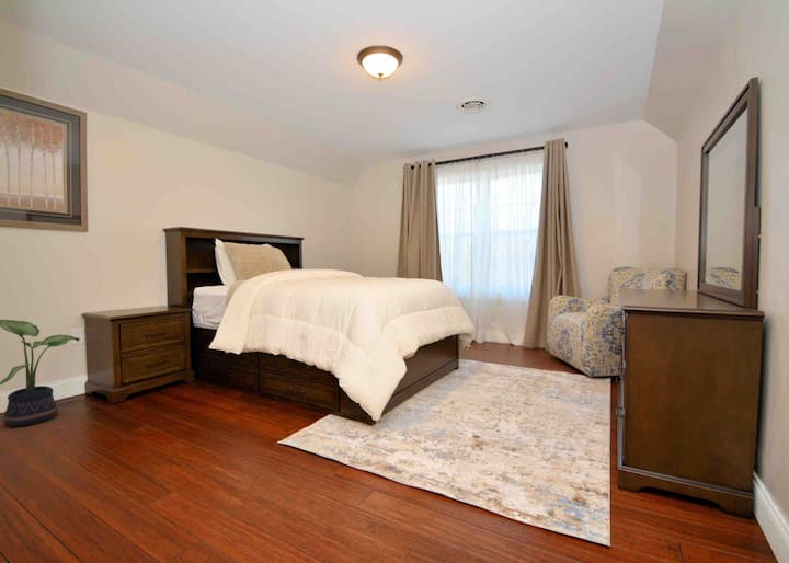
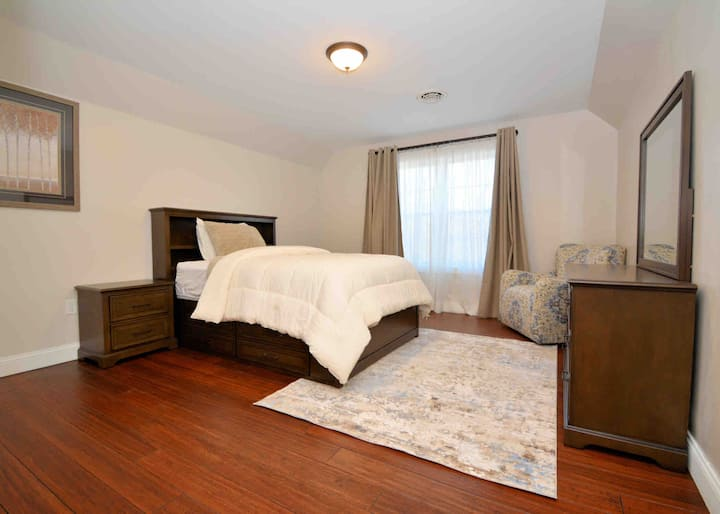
- potted plant (36, 367)
